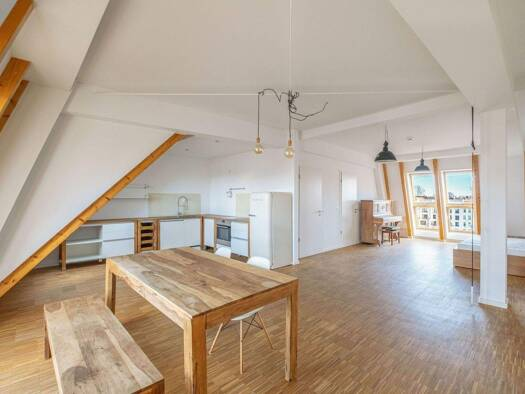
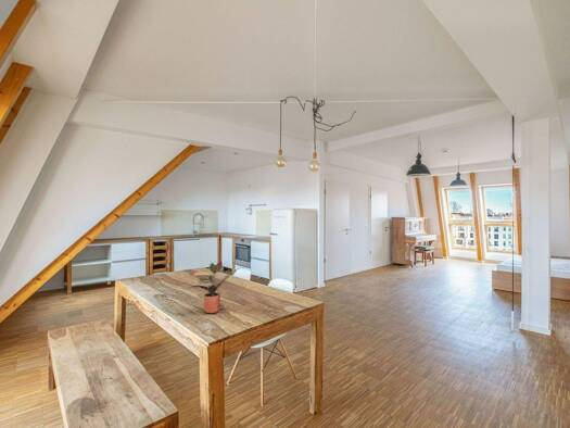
+ potted plant (213, 285)
